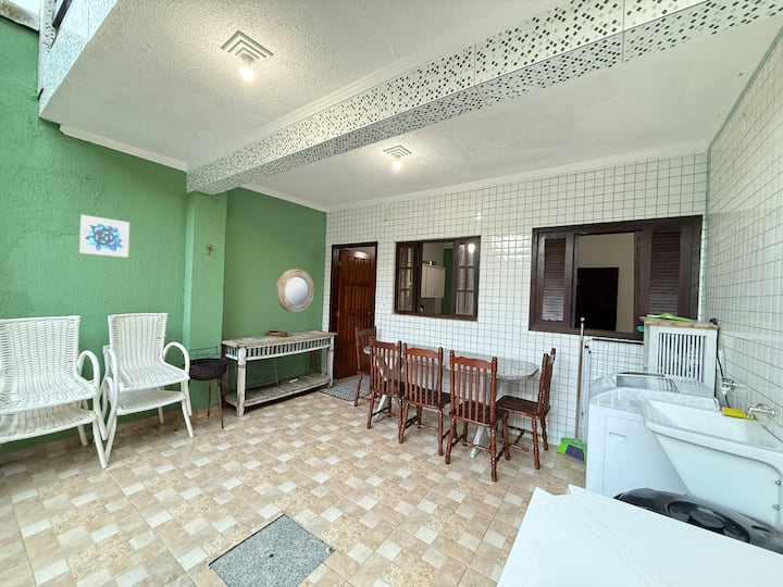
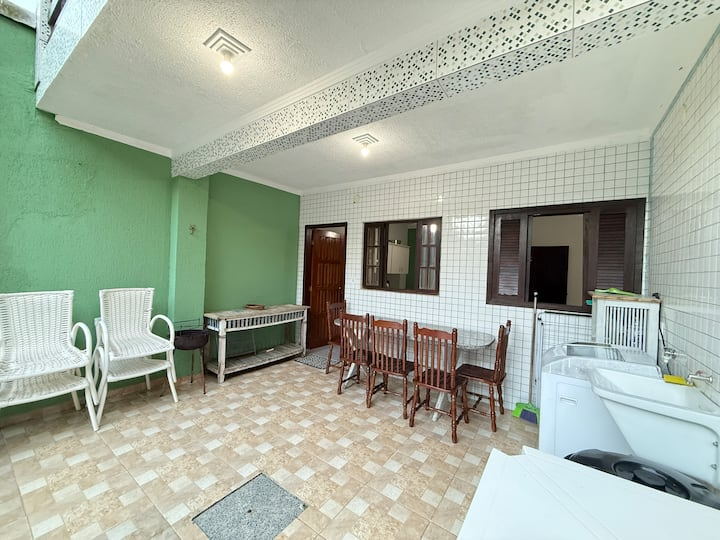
- wall art (104, 236)
- home mirror (296, 290)
